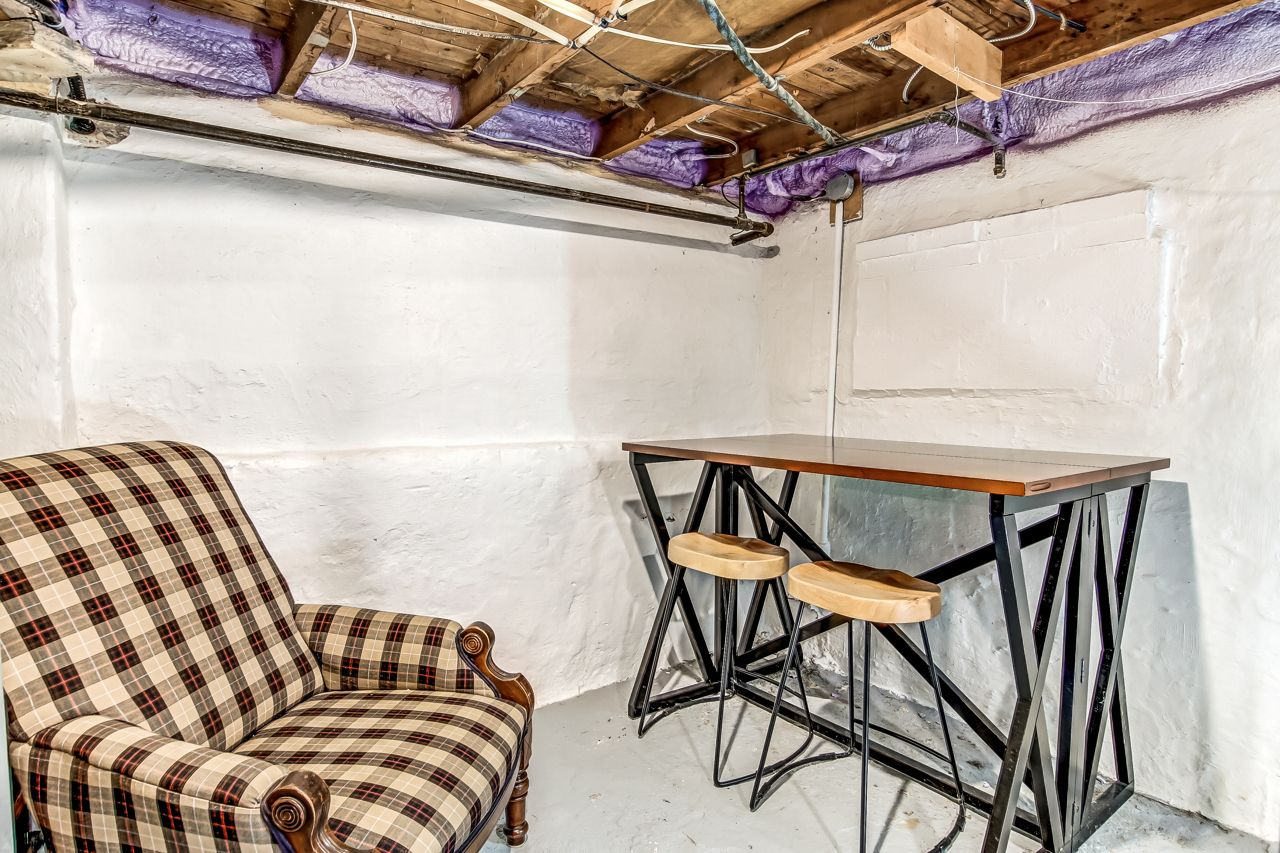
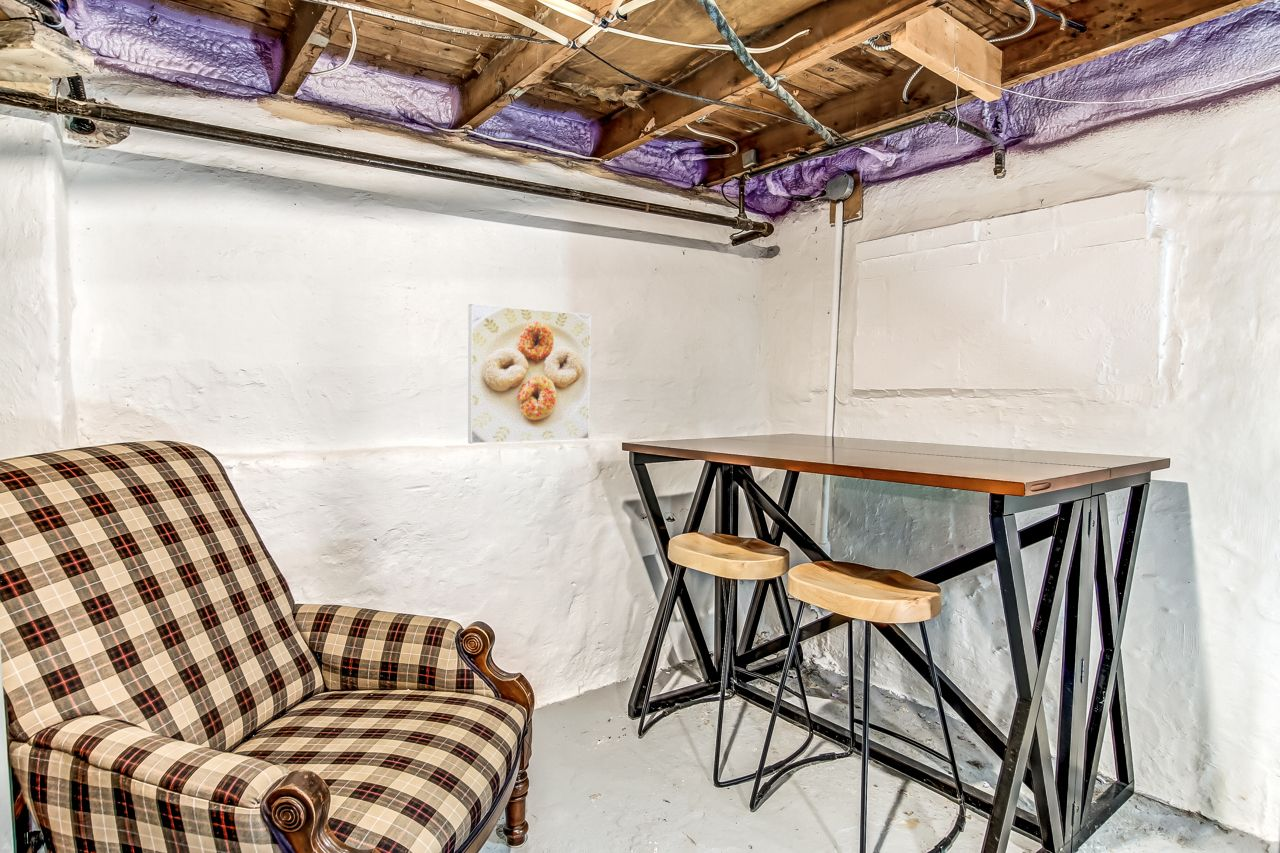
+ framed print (532, 375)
